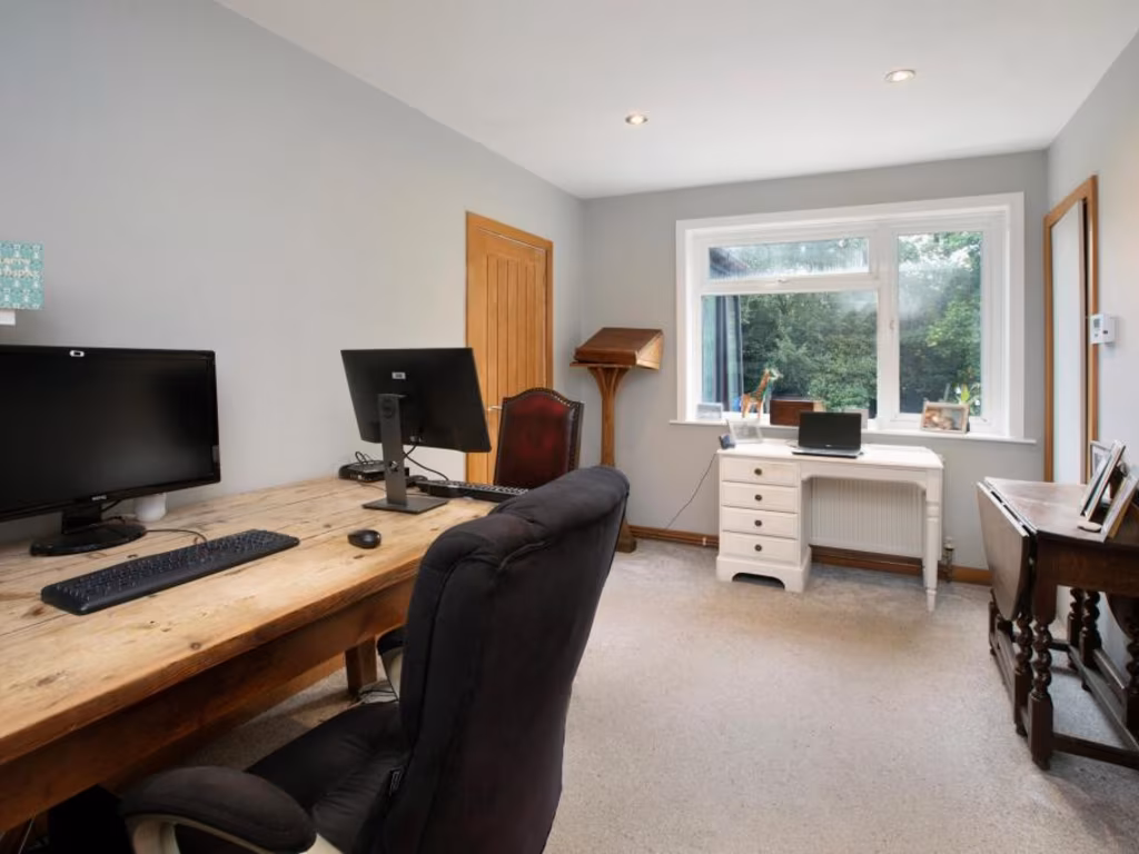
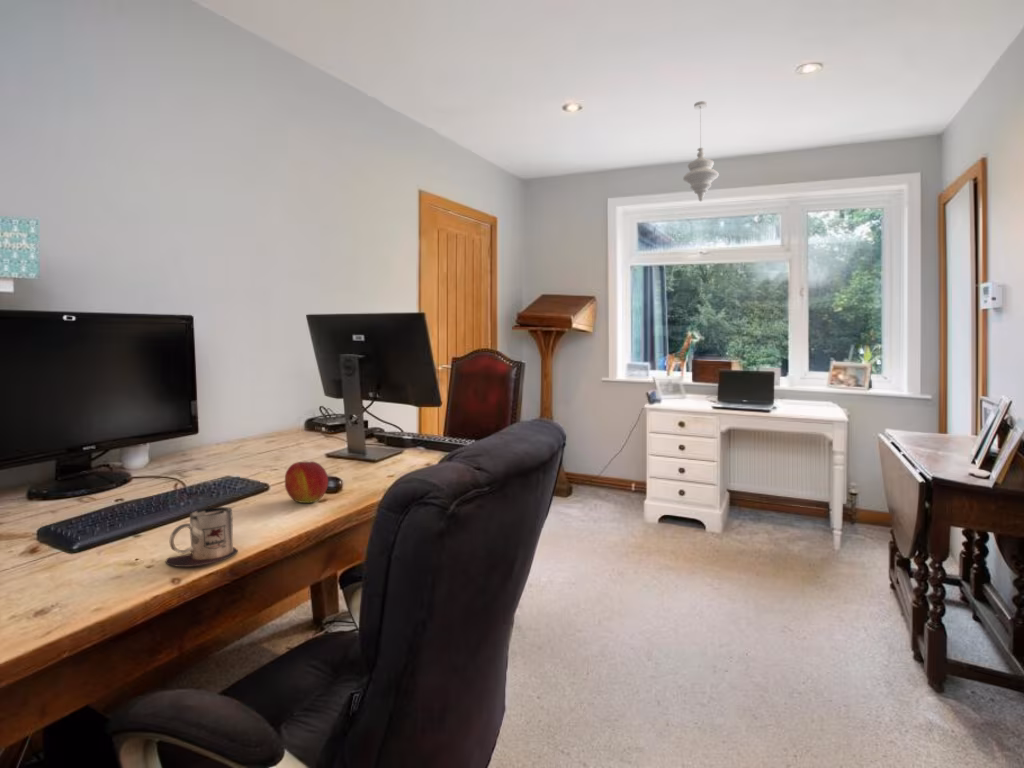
+ mug (201, 534)
+ pendant light (700, 152)
+ apple (306, 481)
